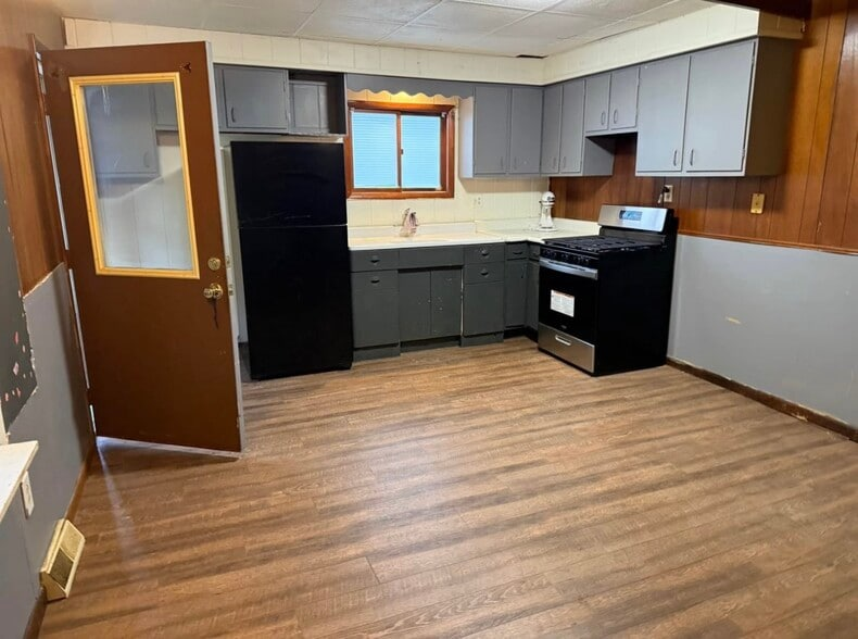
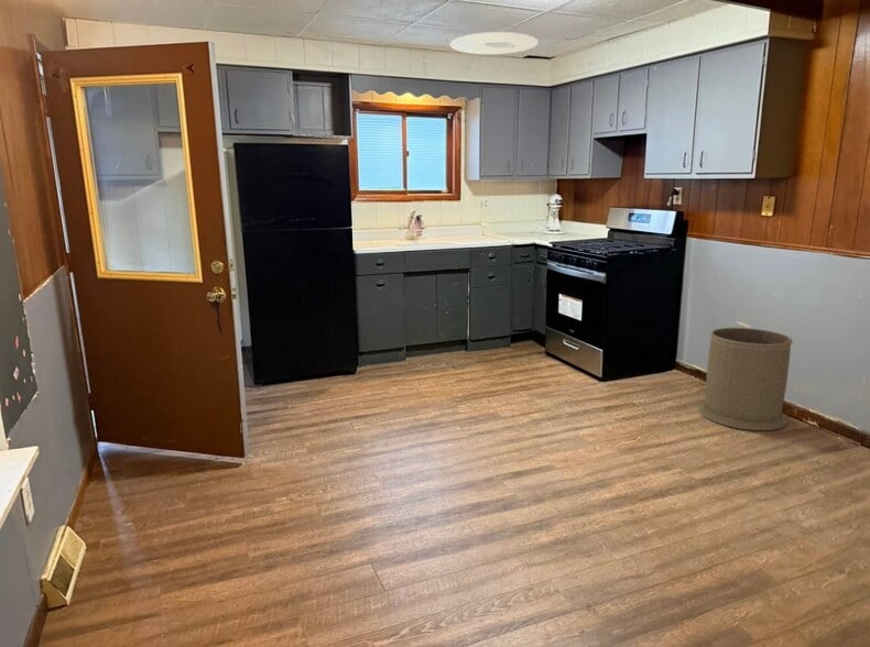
+ ceiling light (493, 40)
+ trash can (746, 375)
